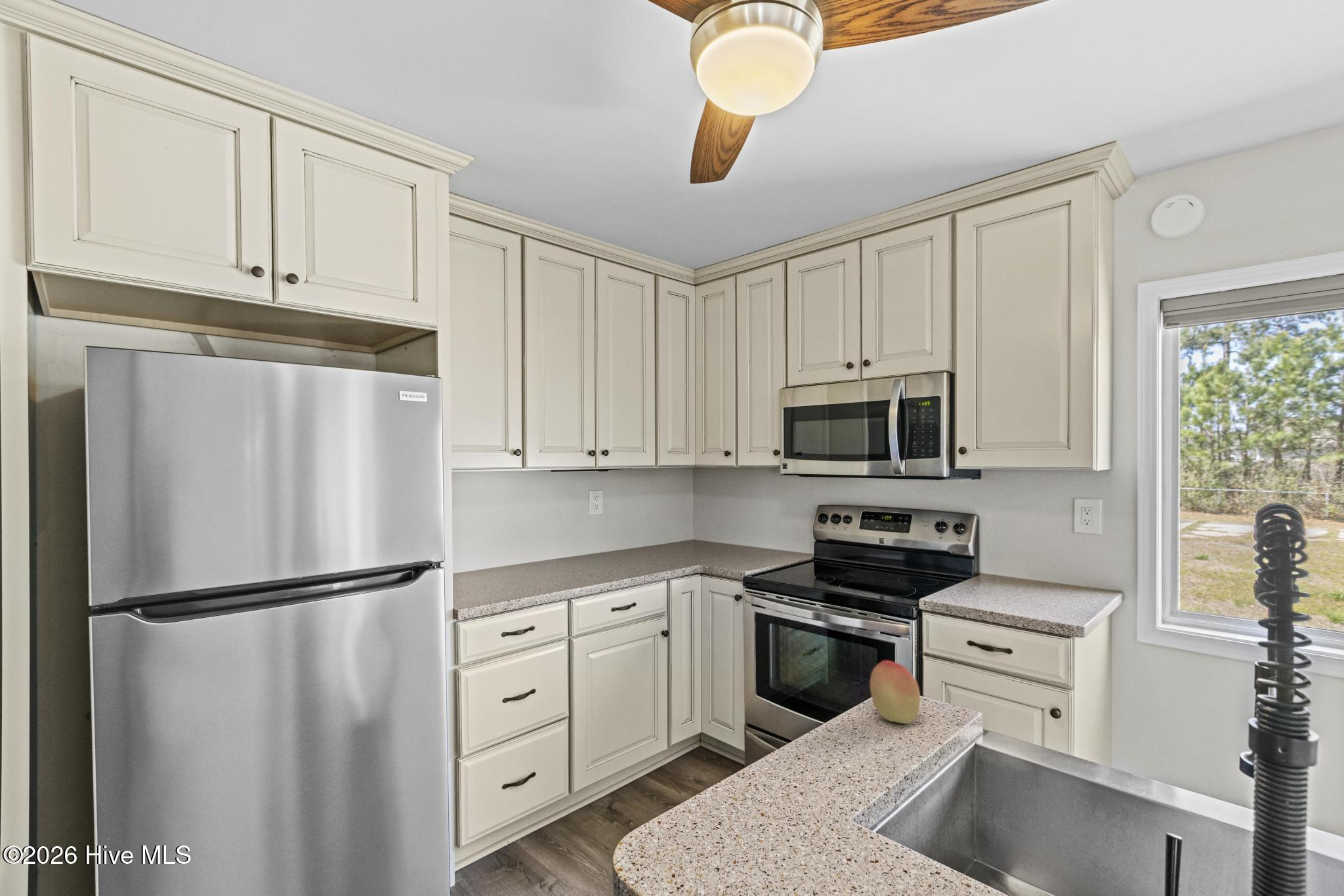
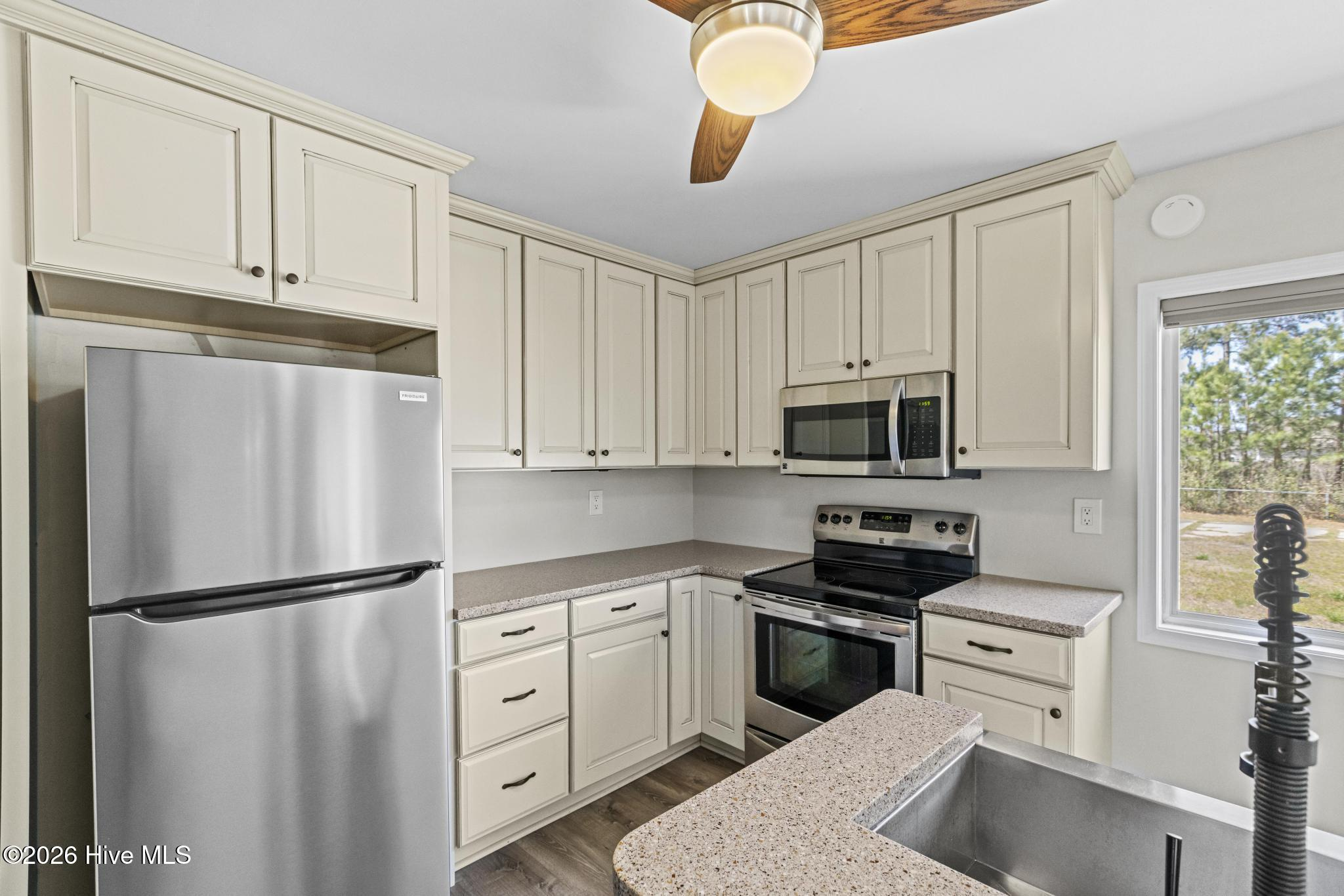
- fruit (894, 690)
